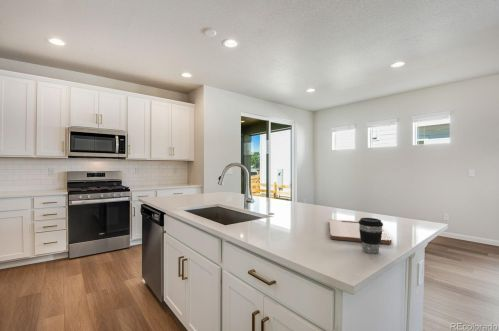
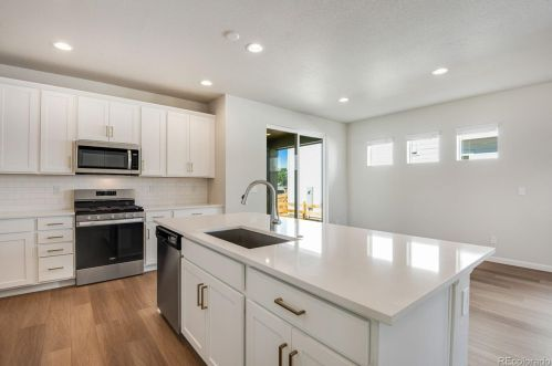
- coffee cup (370, 235)
- cutting board (355, 229)
